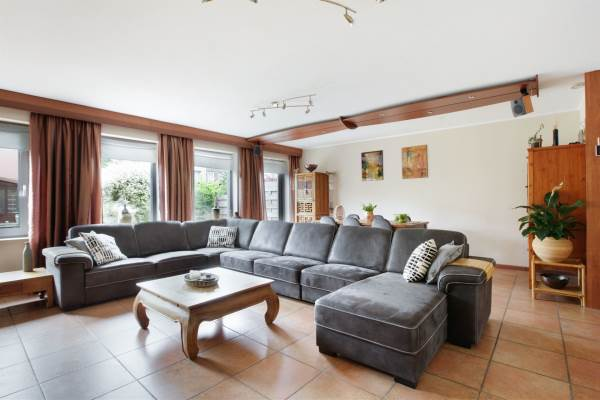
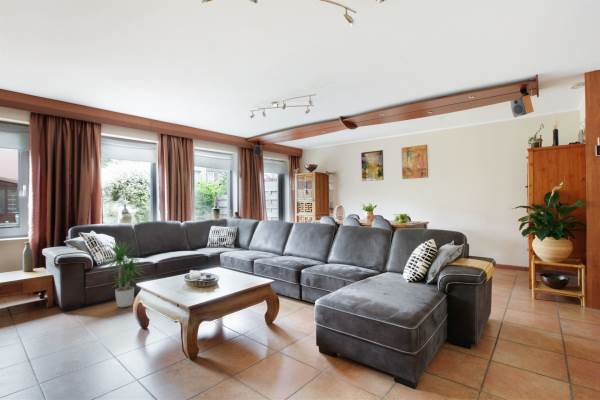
+ potted plant (123, 272)
